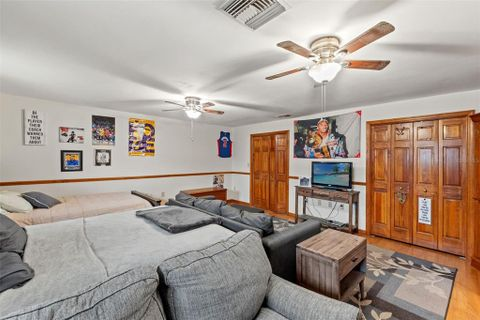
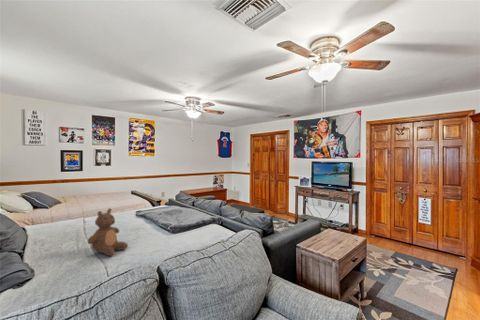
+ teddy bear (109, 230)
